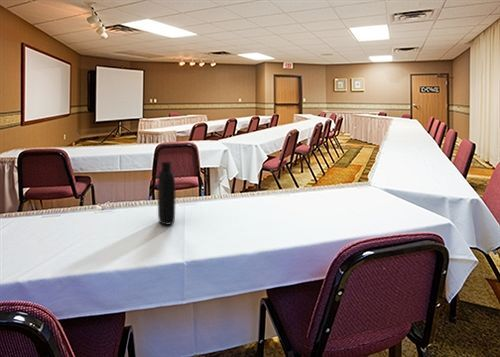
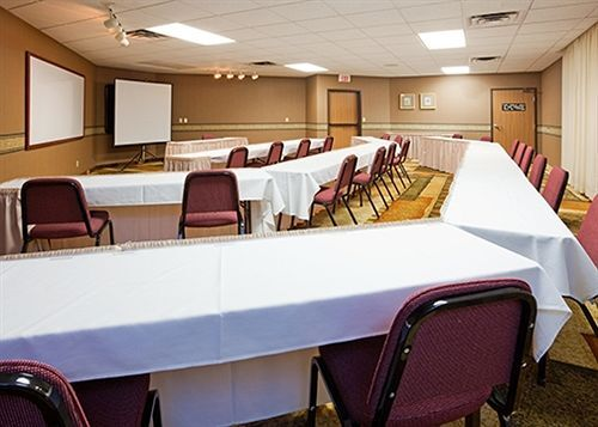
- bottle (166, 192)
